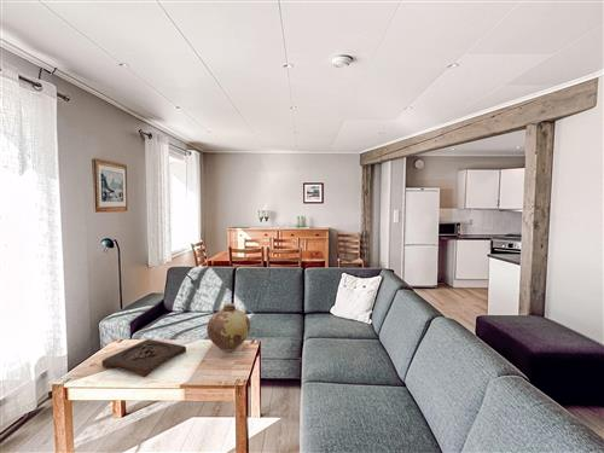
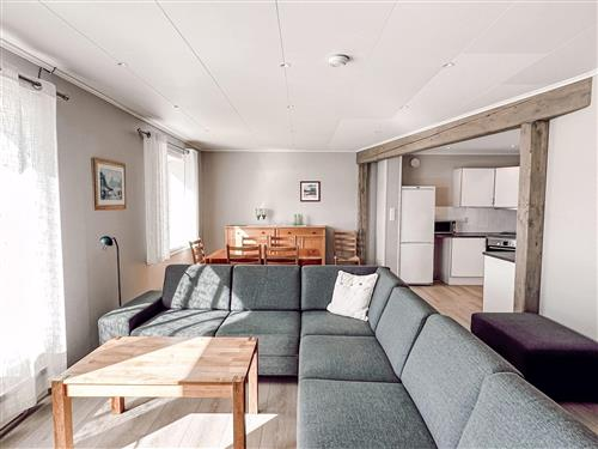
- wooden tray (146, 352)
- vase (228, 327)
